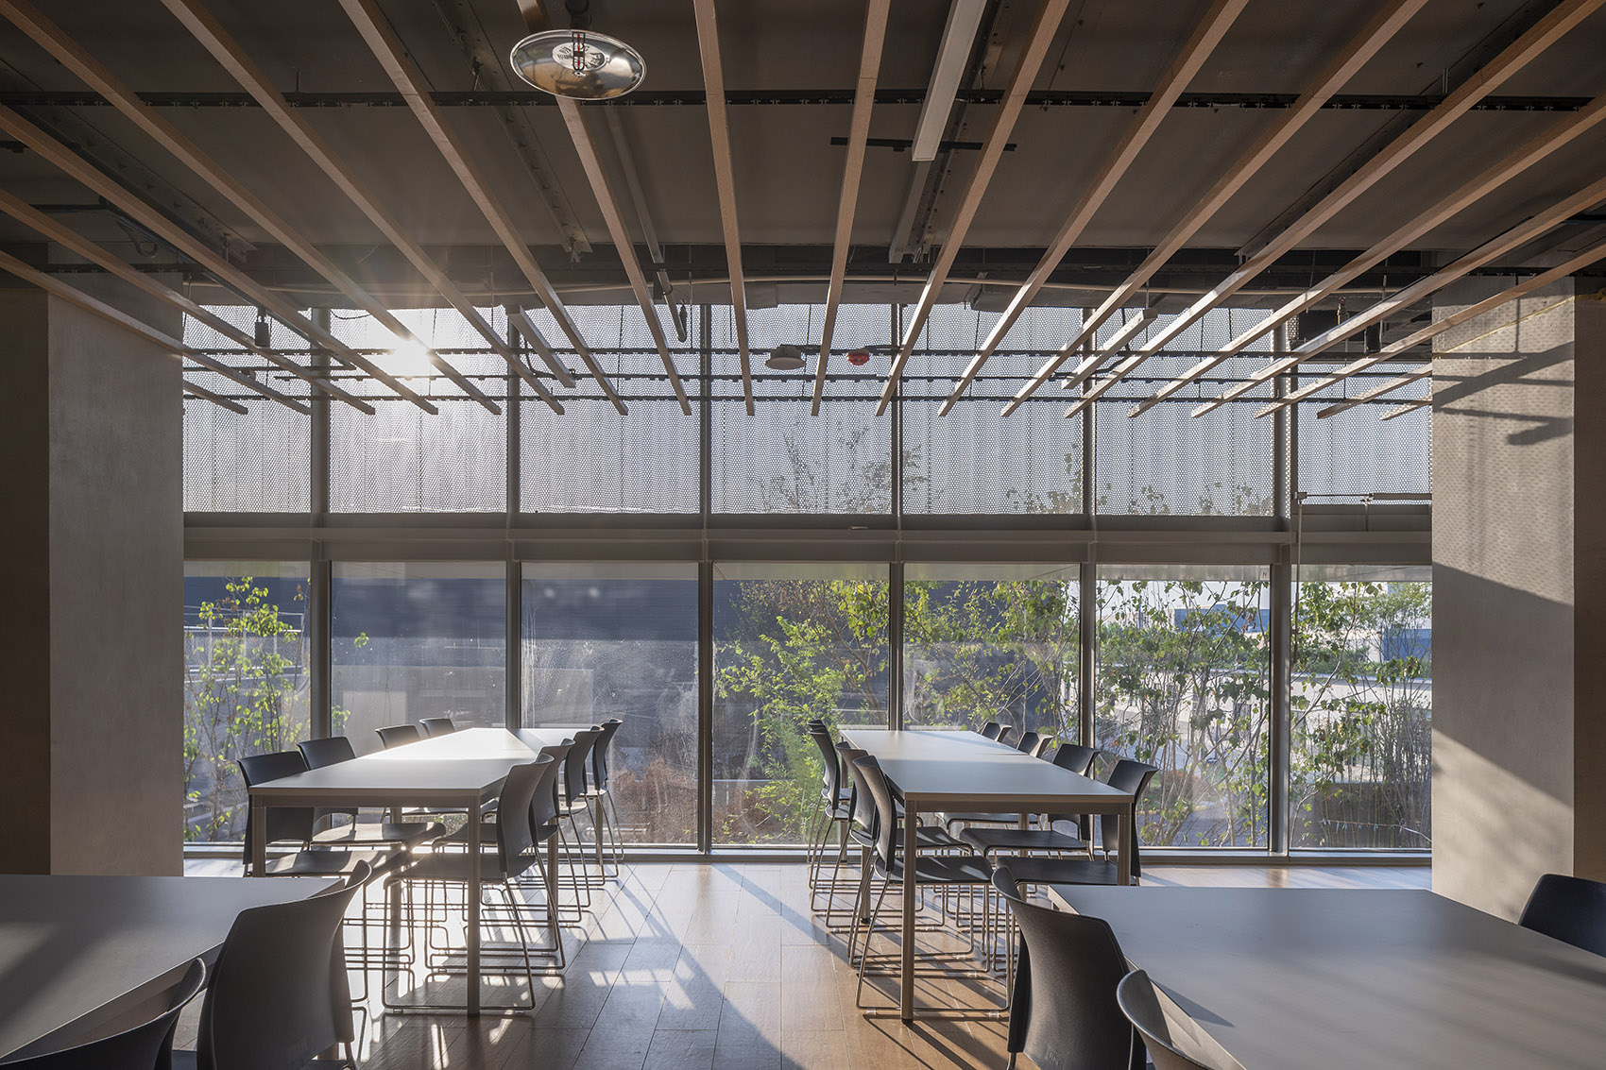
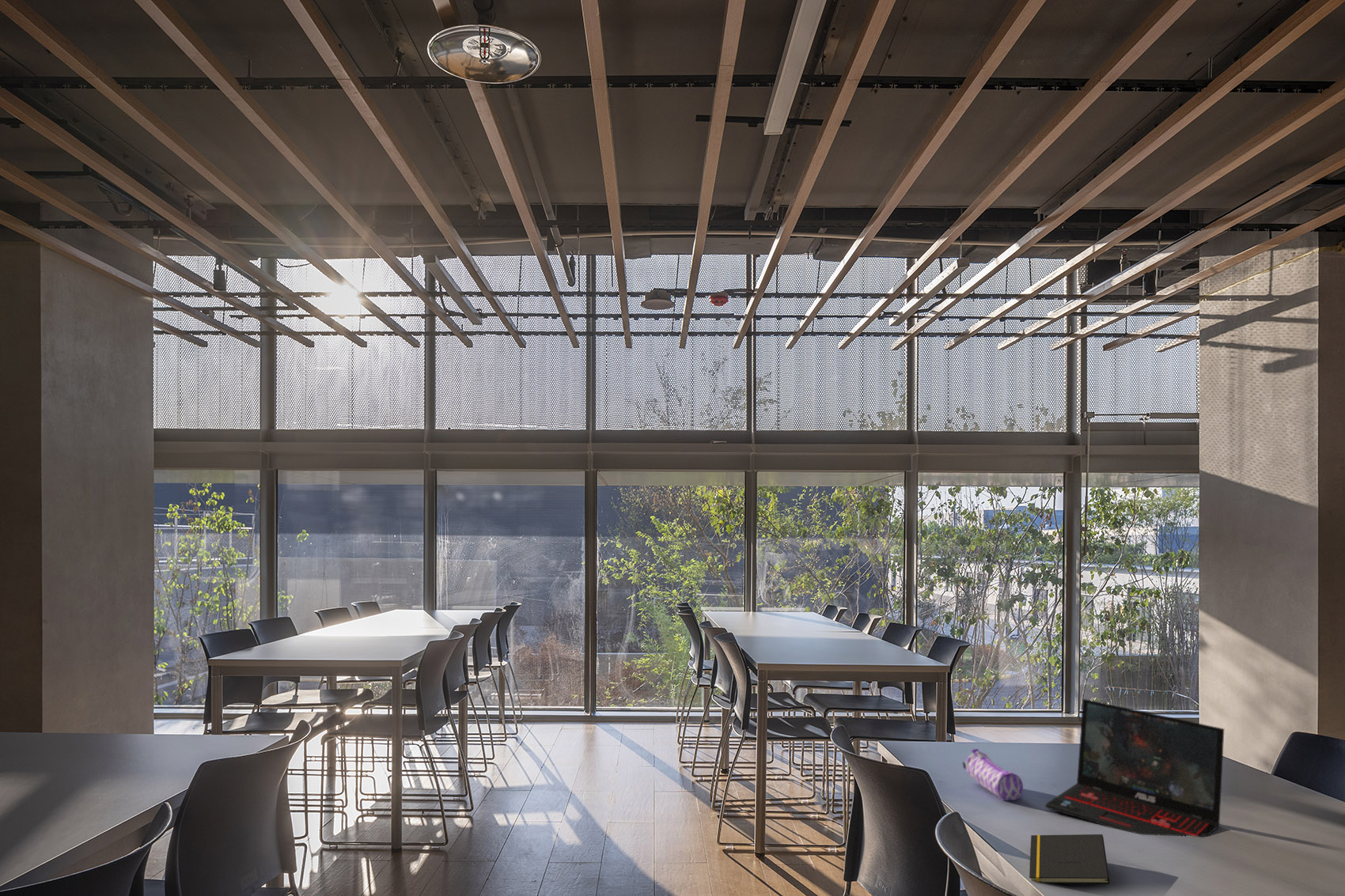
+ pencil case (993, 774)
+ notepad (1067, 857)
+ laptop (1132, 769)
